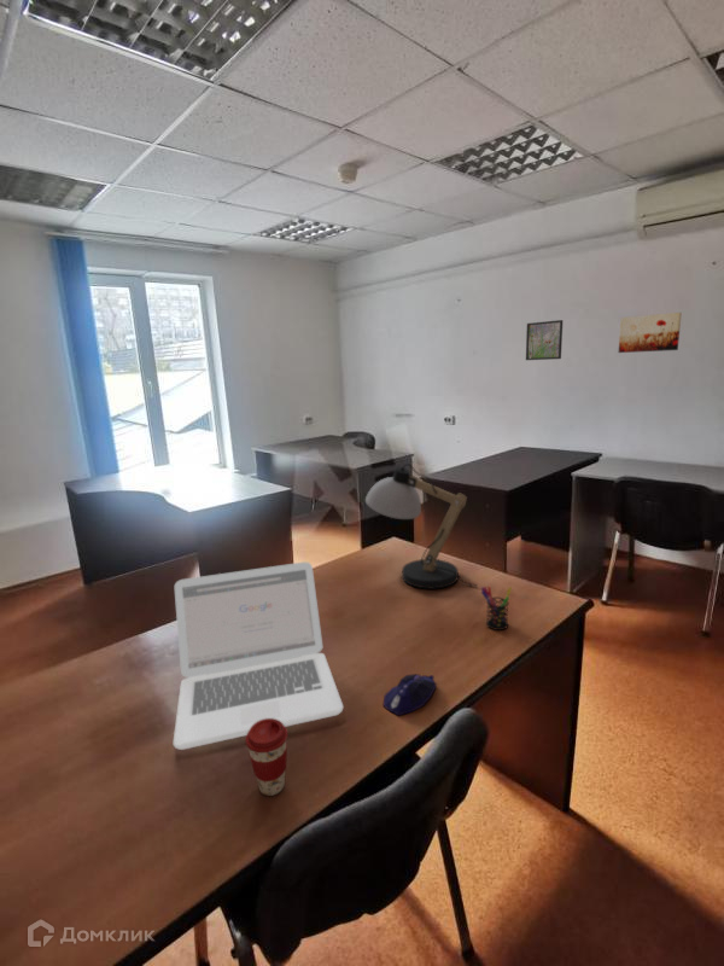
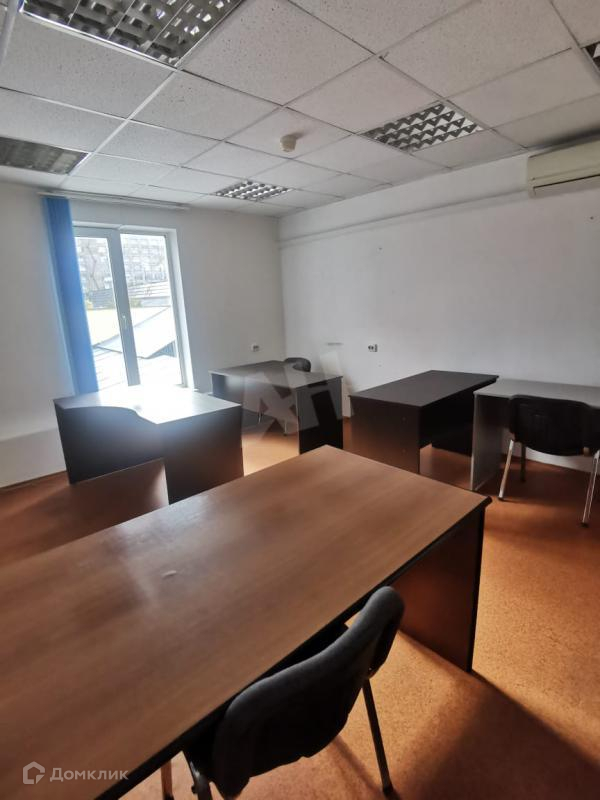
- desk lamp (418, 516)
- coffee cup (269, 757)
- laptop (252, 642)
- wall art (648, 333)
- computer mouse (410, 686)
- pen holder (497, 606)
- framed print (543, 341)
